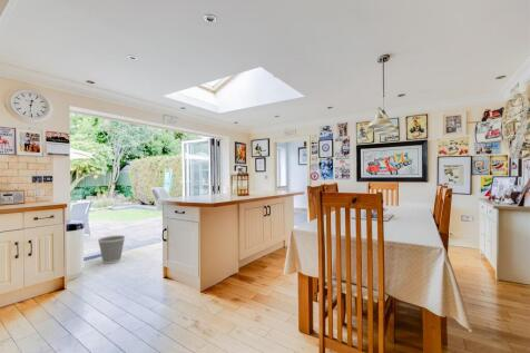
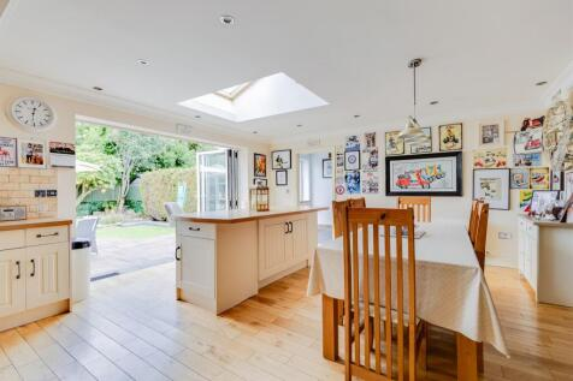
- wastebasket (111, 249)
